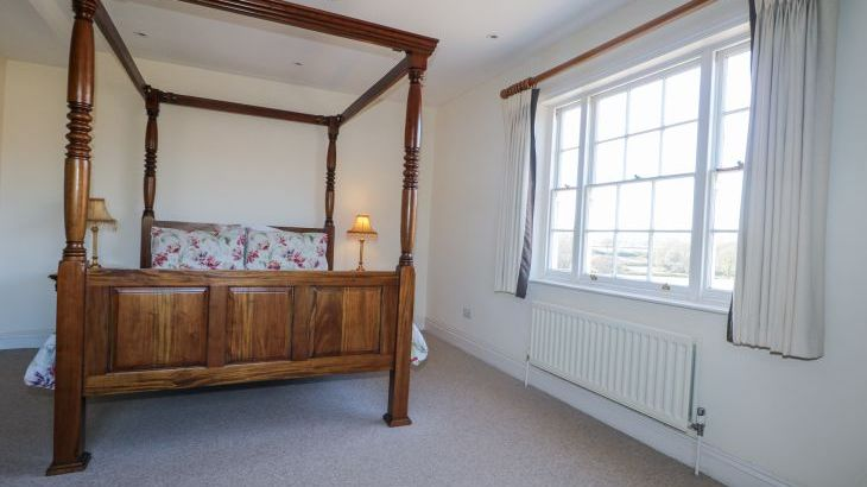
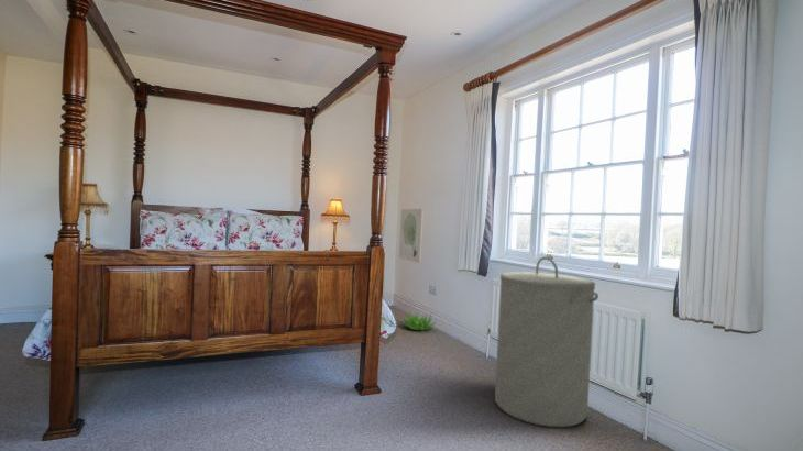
+ laundry hamper (543, 331)
+ wall art (410, 234)
+ decorative plant (418, 320)
